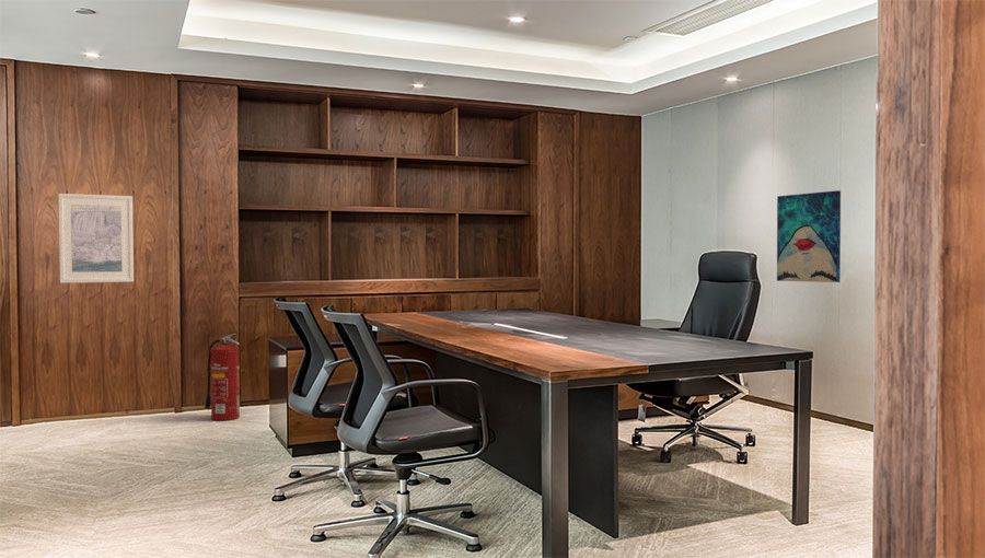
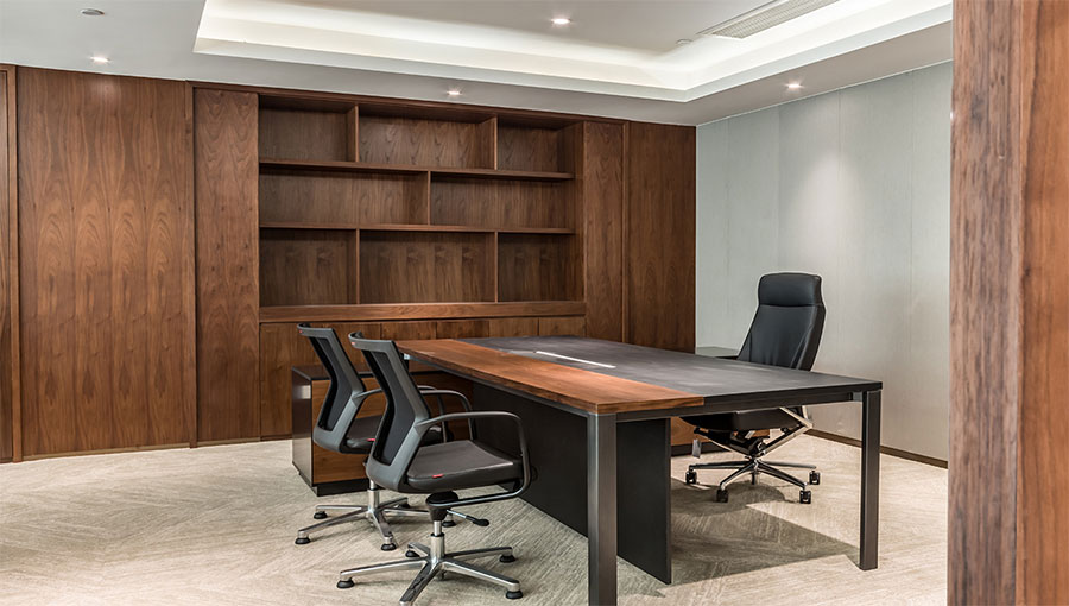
- wall art (807, 237)
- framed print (96, 239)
- fire extinguisher (222, 375)
